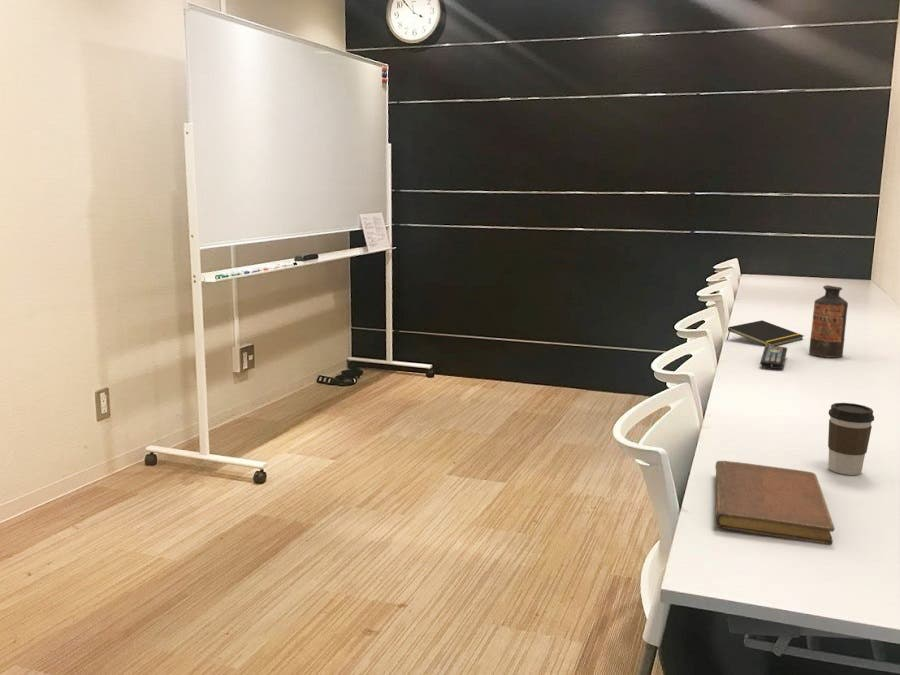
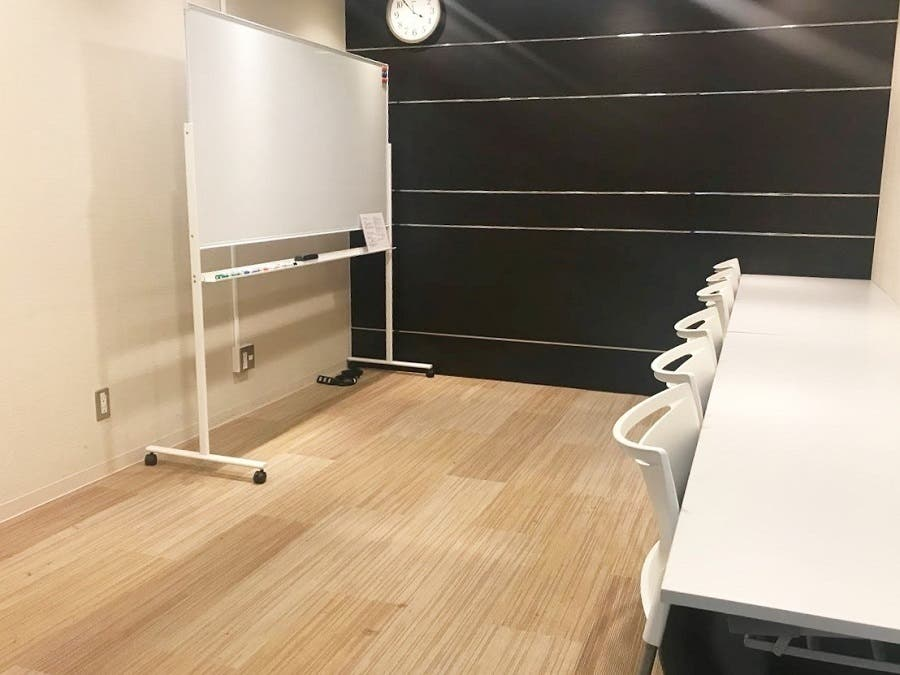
- remote control (774, 356)
- notebook (768, 497)
- notepad (766, 333)
- bottle (829, 320)
- coffee cup (848, 438)
